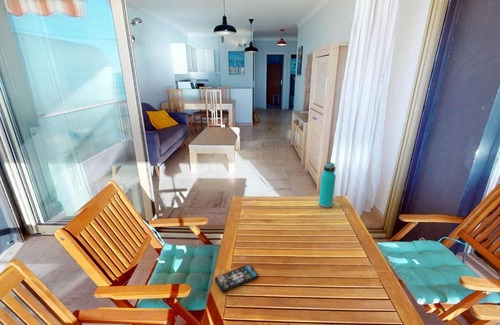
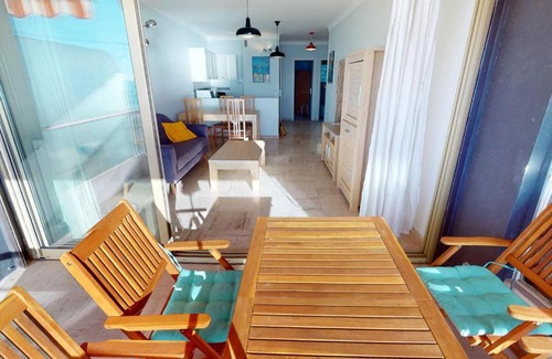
- water bottle (327, 184)
- smartphone (236, 277)
